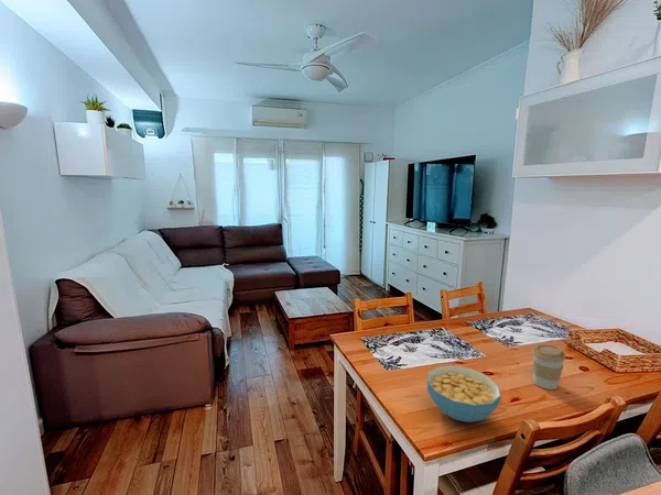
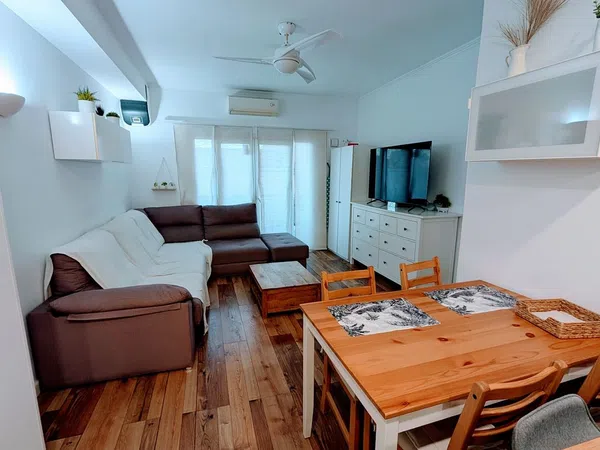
- coffee cup (546, 365)
- cereal bowl (460, 398)
